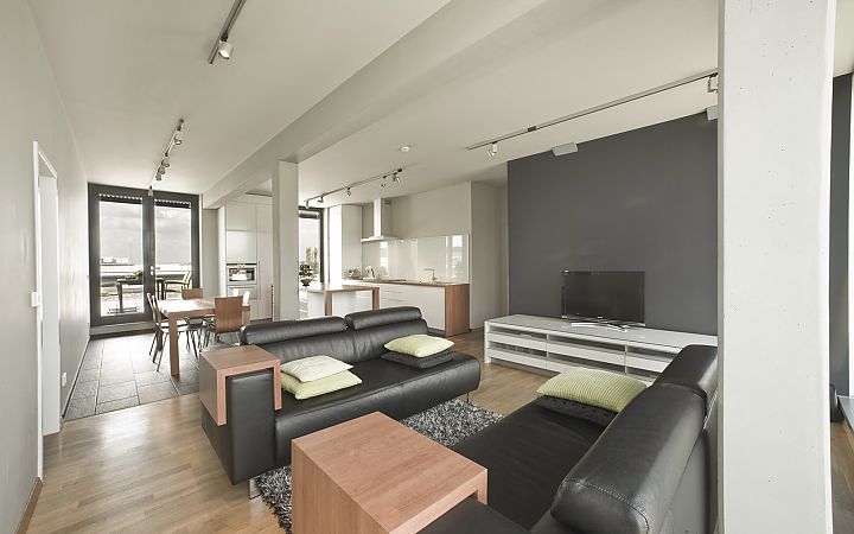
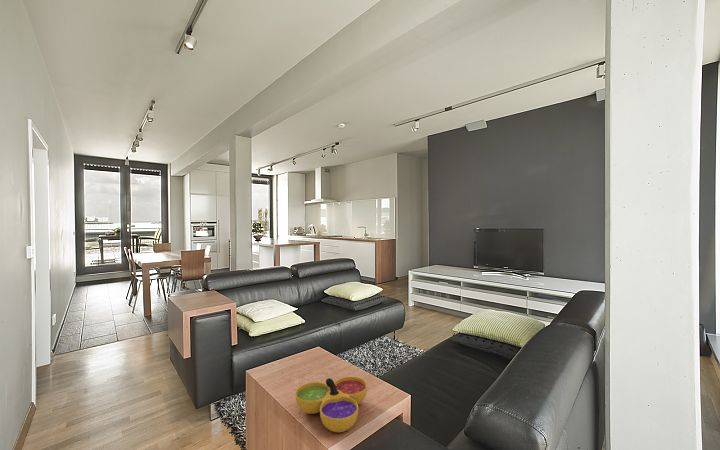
+ decorative bowl (338, 394)
